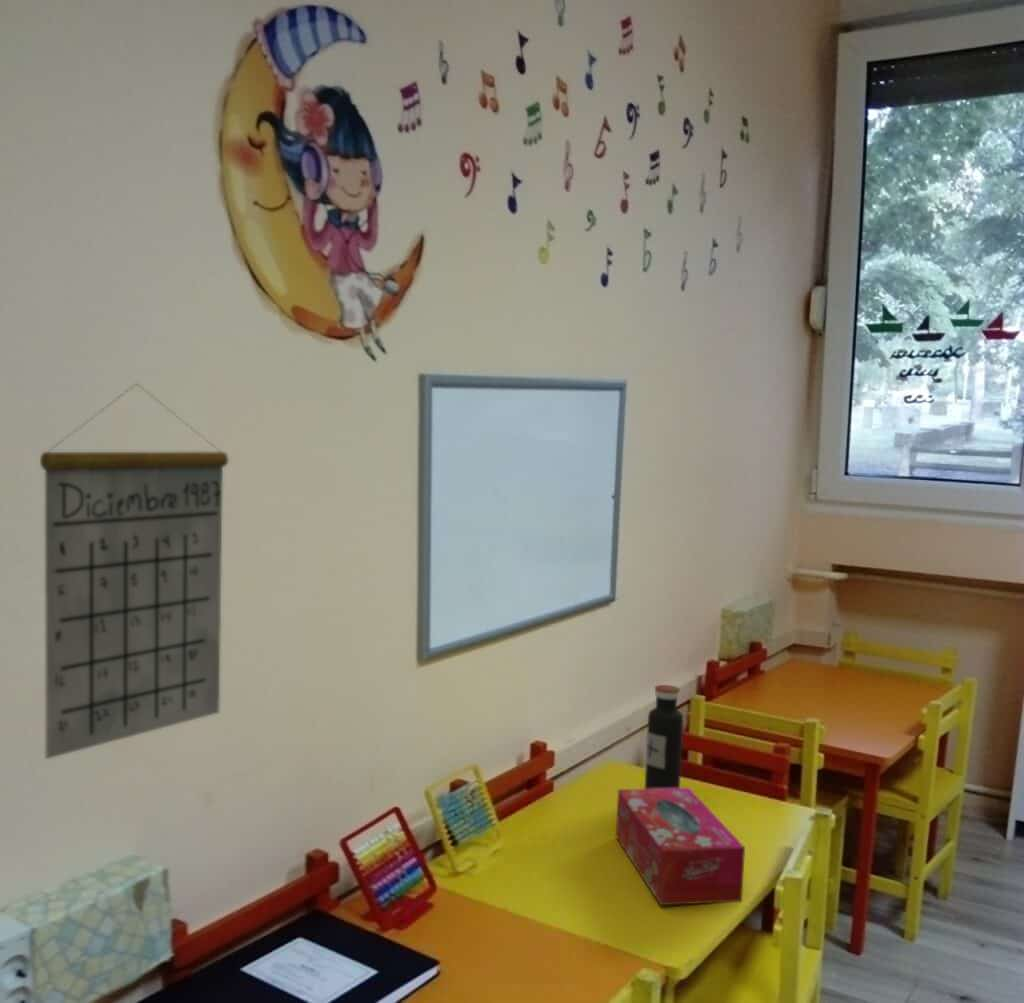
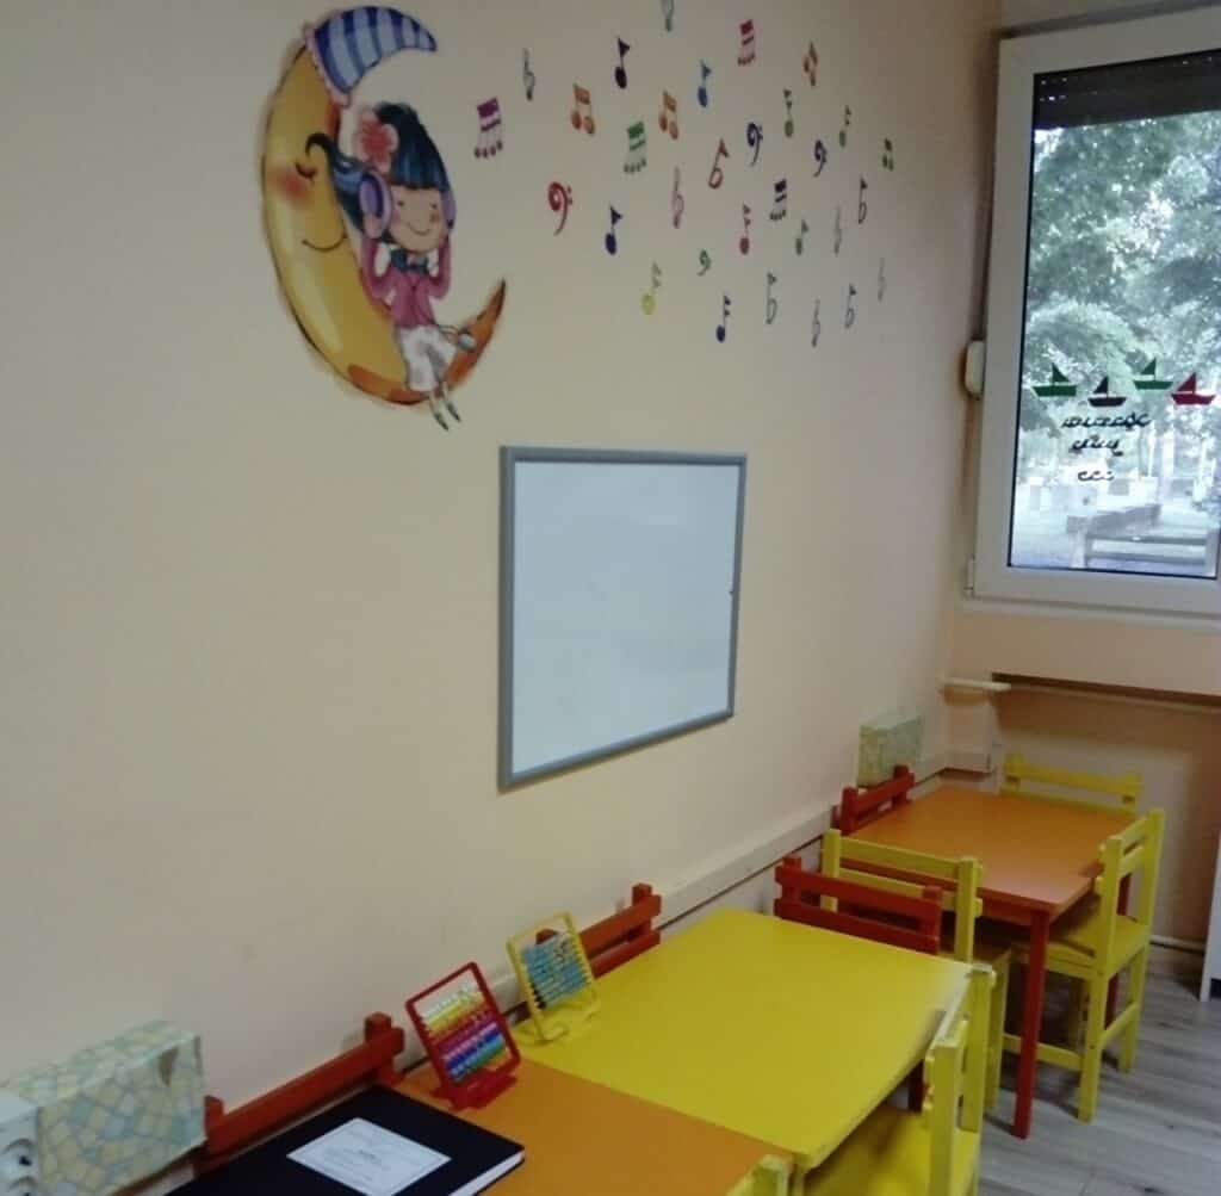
- water bottle (664, 744)
- tissue box (675, 841)
- calendar (140, 560)
